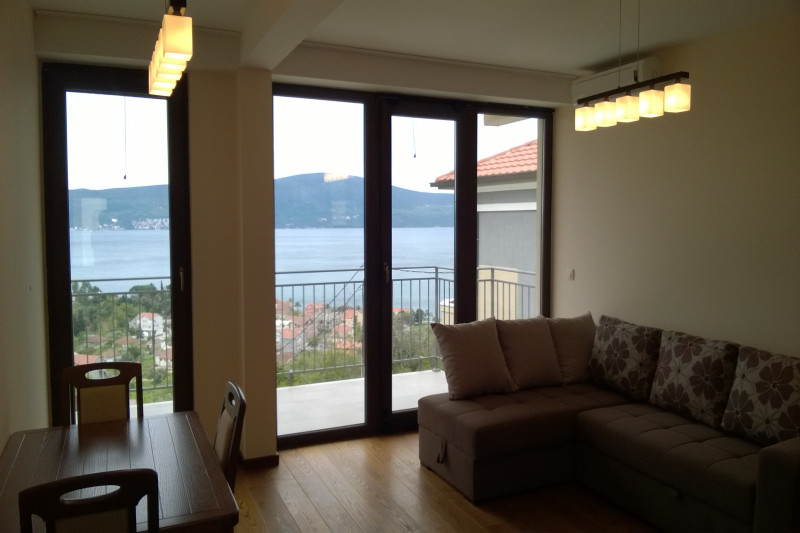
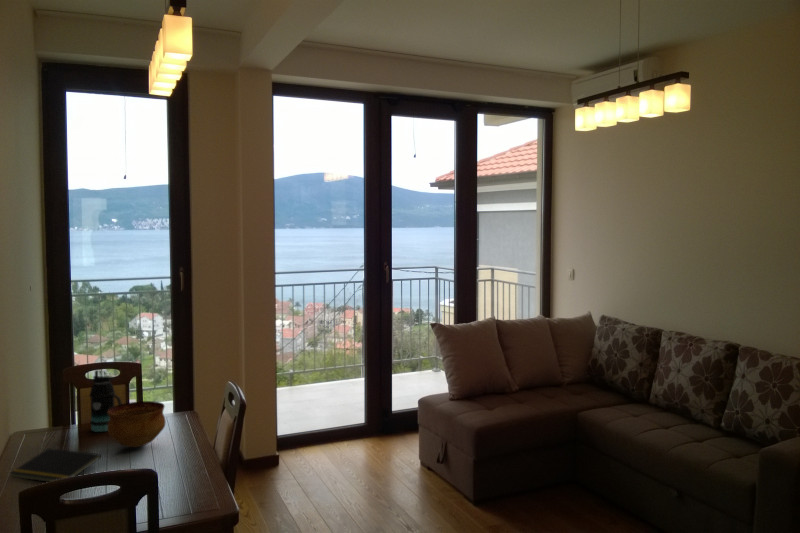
+ bowl (137, 427)
+ bottle (106, 399)
+ notepad (56, 465)
